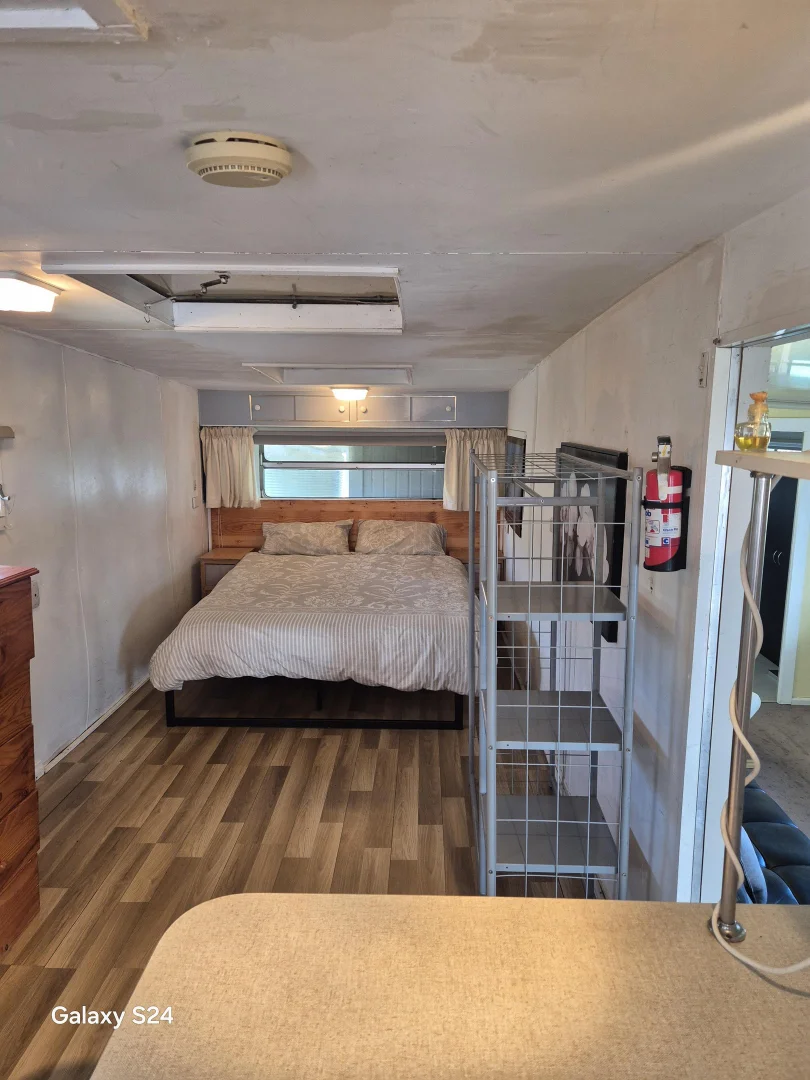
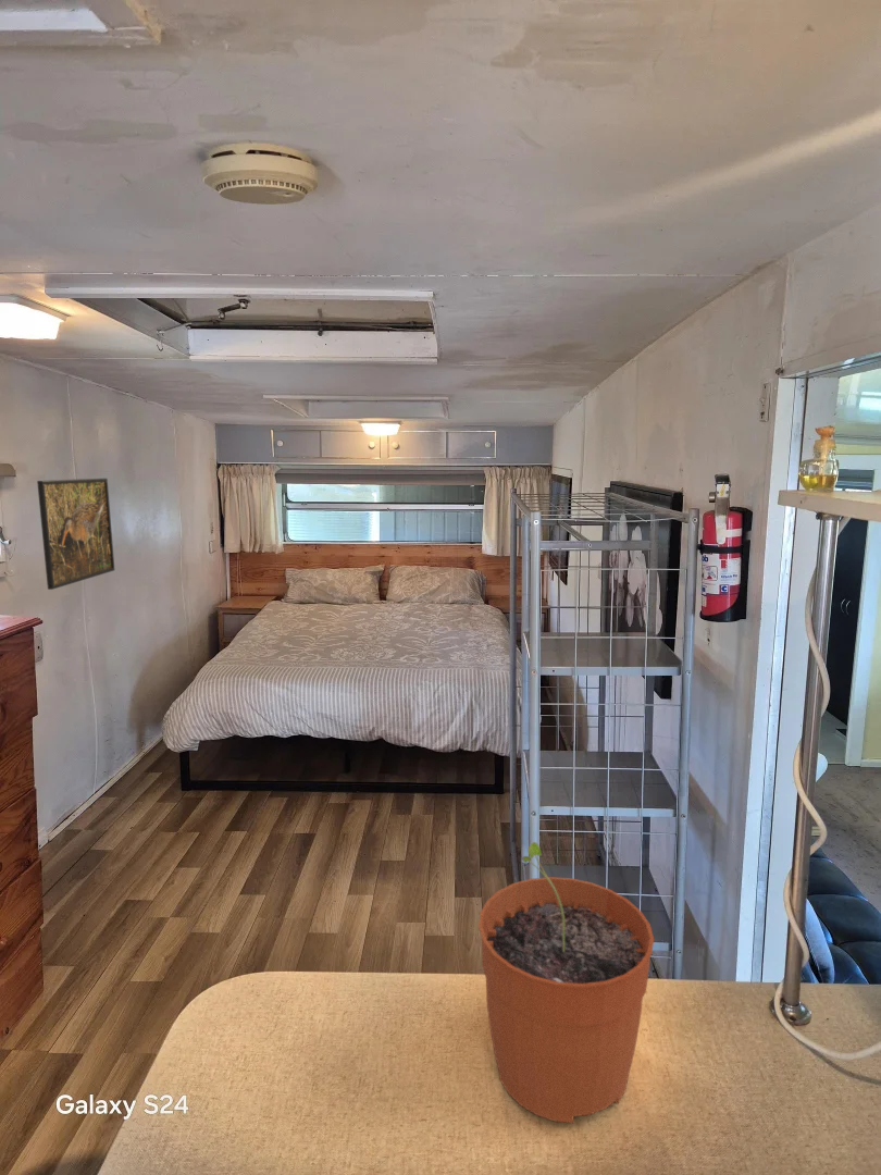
+ plant pot (563, 961)
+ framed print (79, 530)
